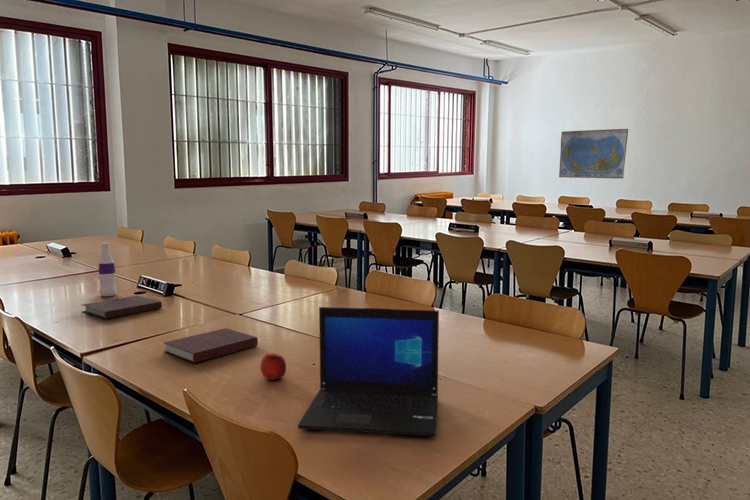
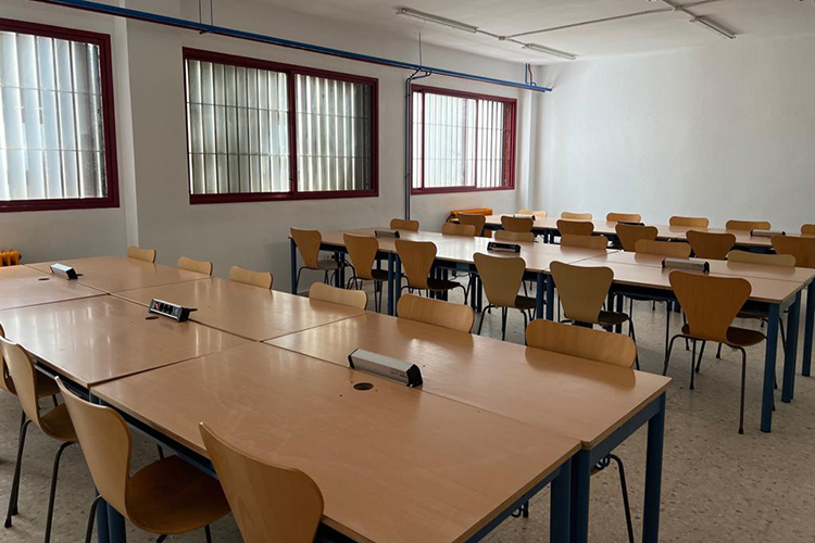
- laptop (372, 366)
- bottle (106, 268)
- notebook (122, 306)
- fruit (273, 365)
- world map (592, 154)
- notebook (211, 344)
